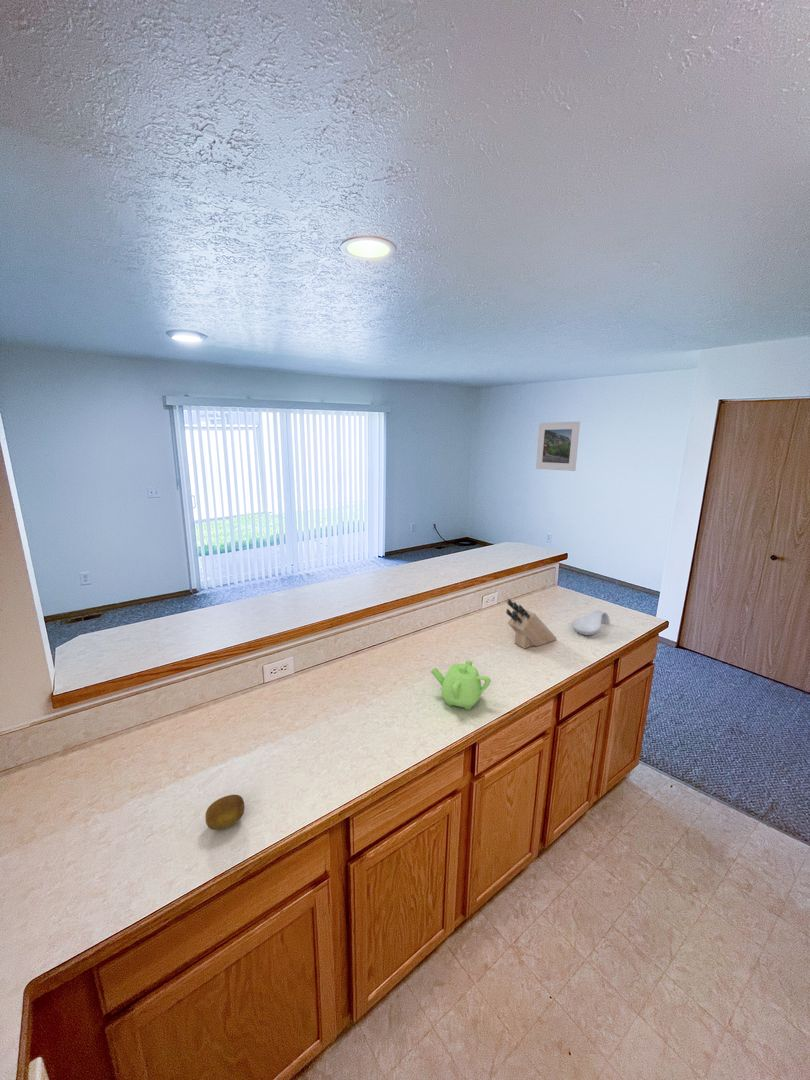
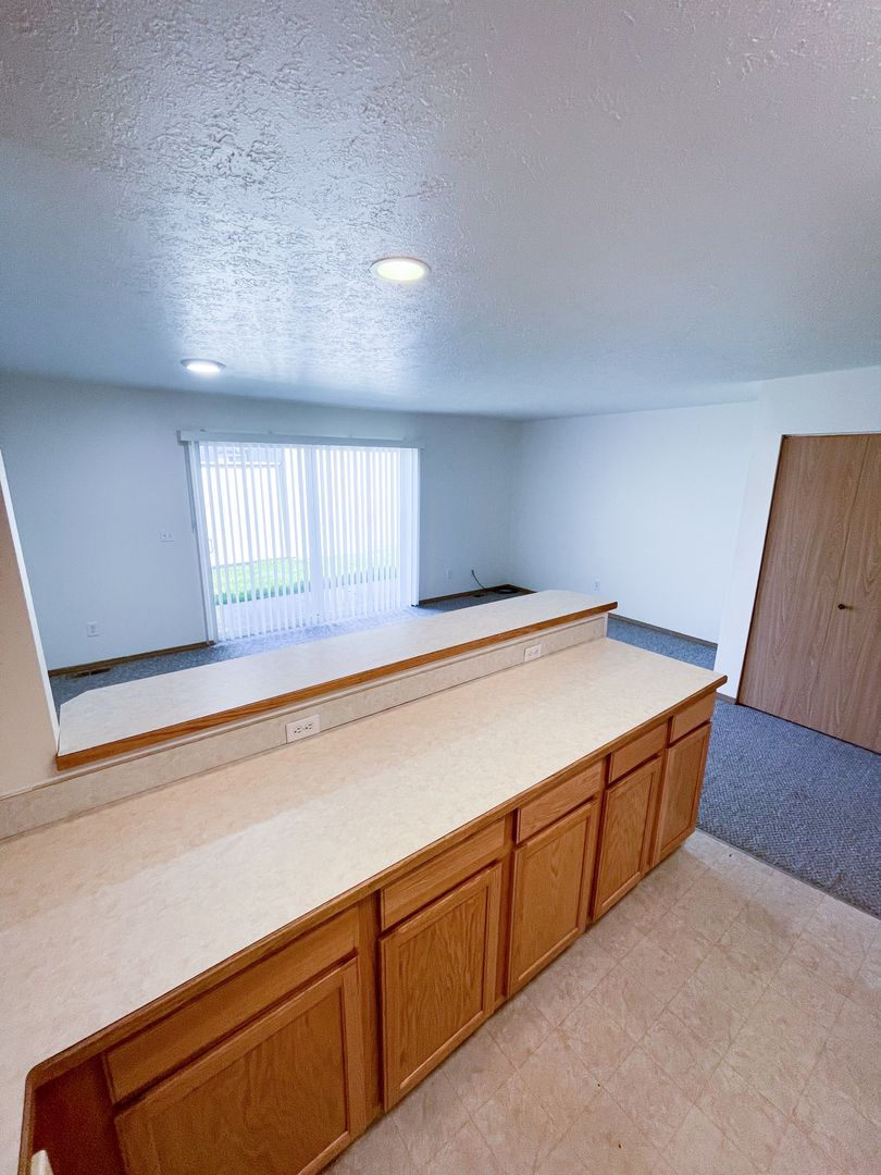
- fruit (225, 812)
- teapot (460, 682)
- knife block (530, 620)
- spoon rest (592, 621)
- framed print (556, 446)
